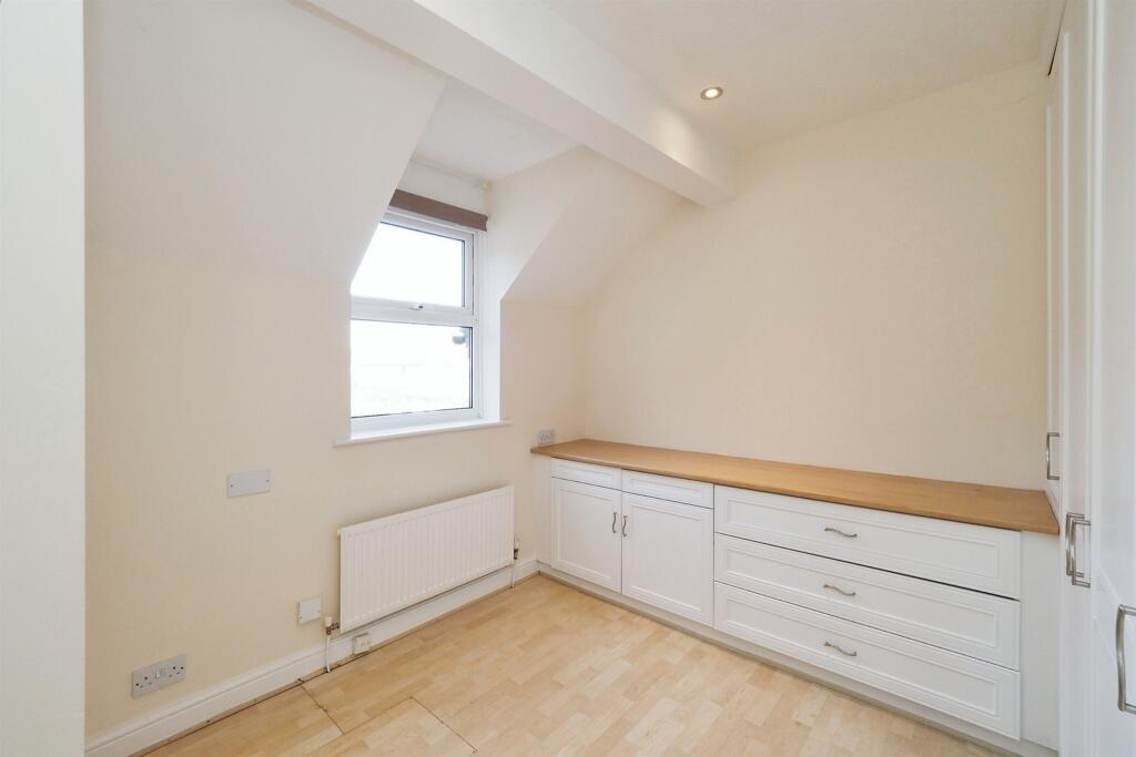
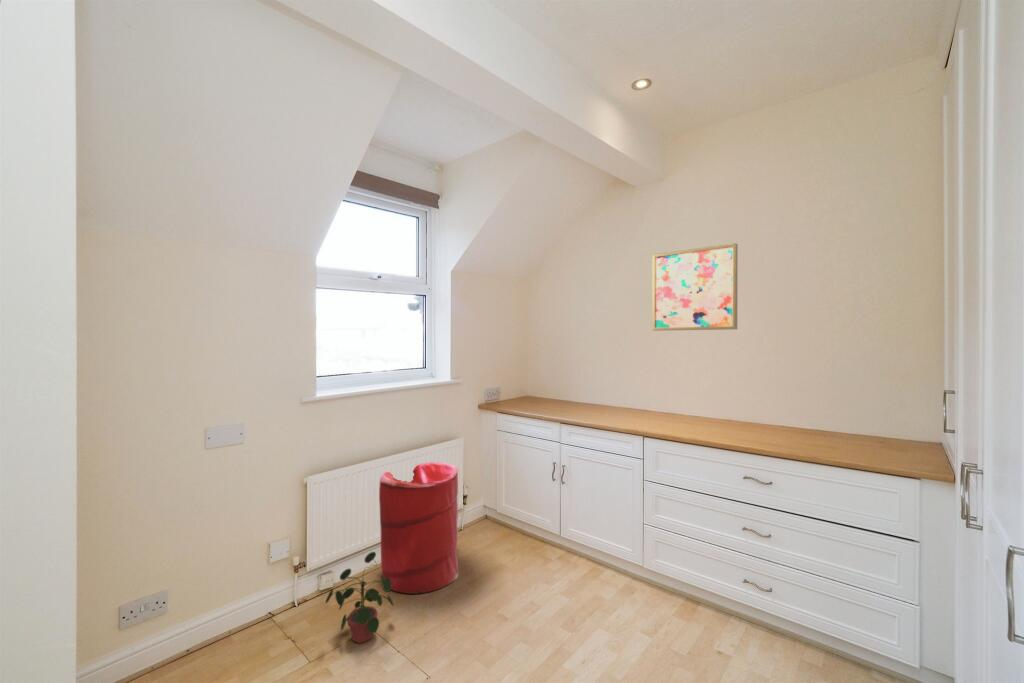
+ potted plant (361, 596)
+ laundry hamper (419, 520)
+ wall art (692, 289)
